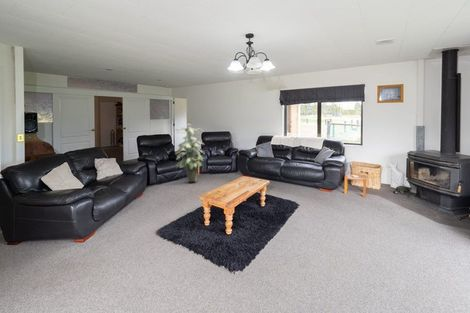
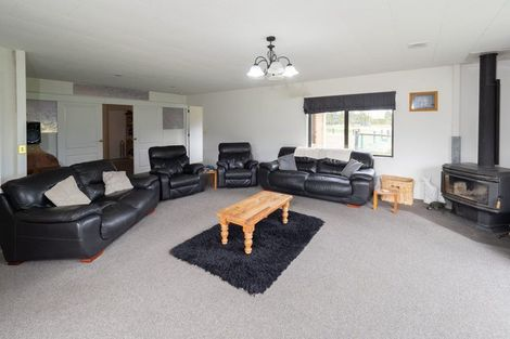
- indoor plant (189, 153)
